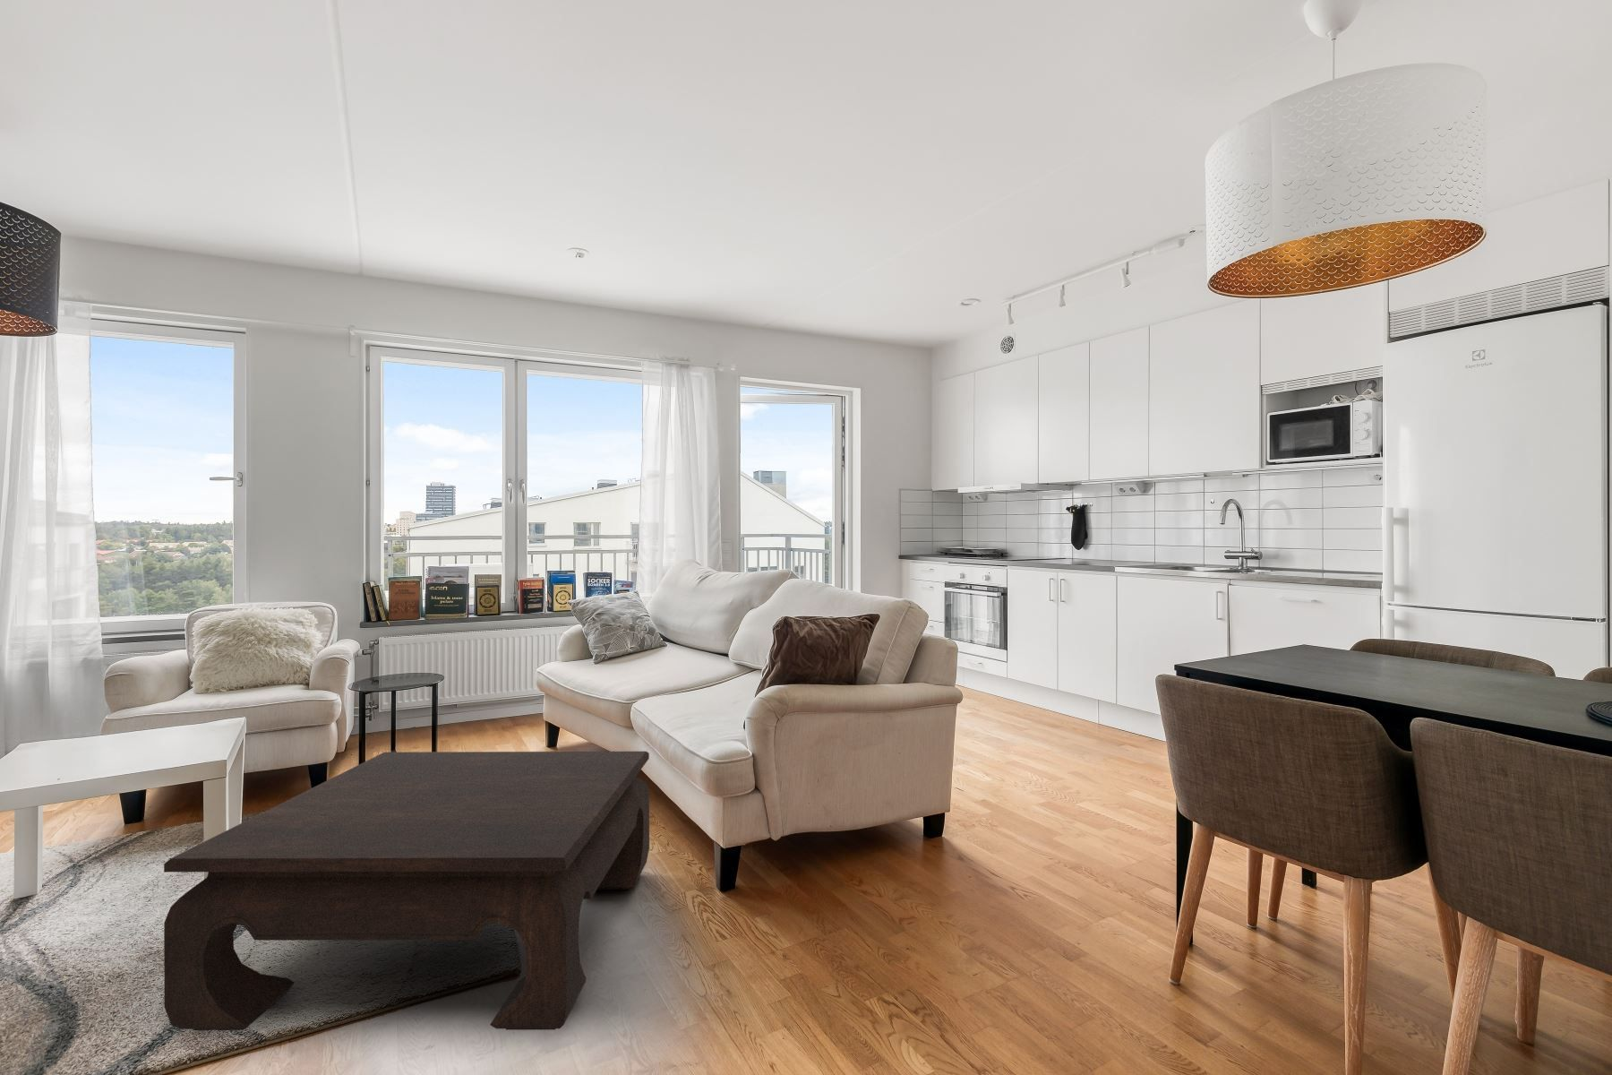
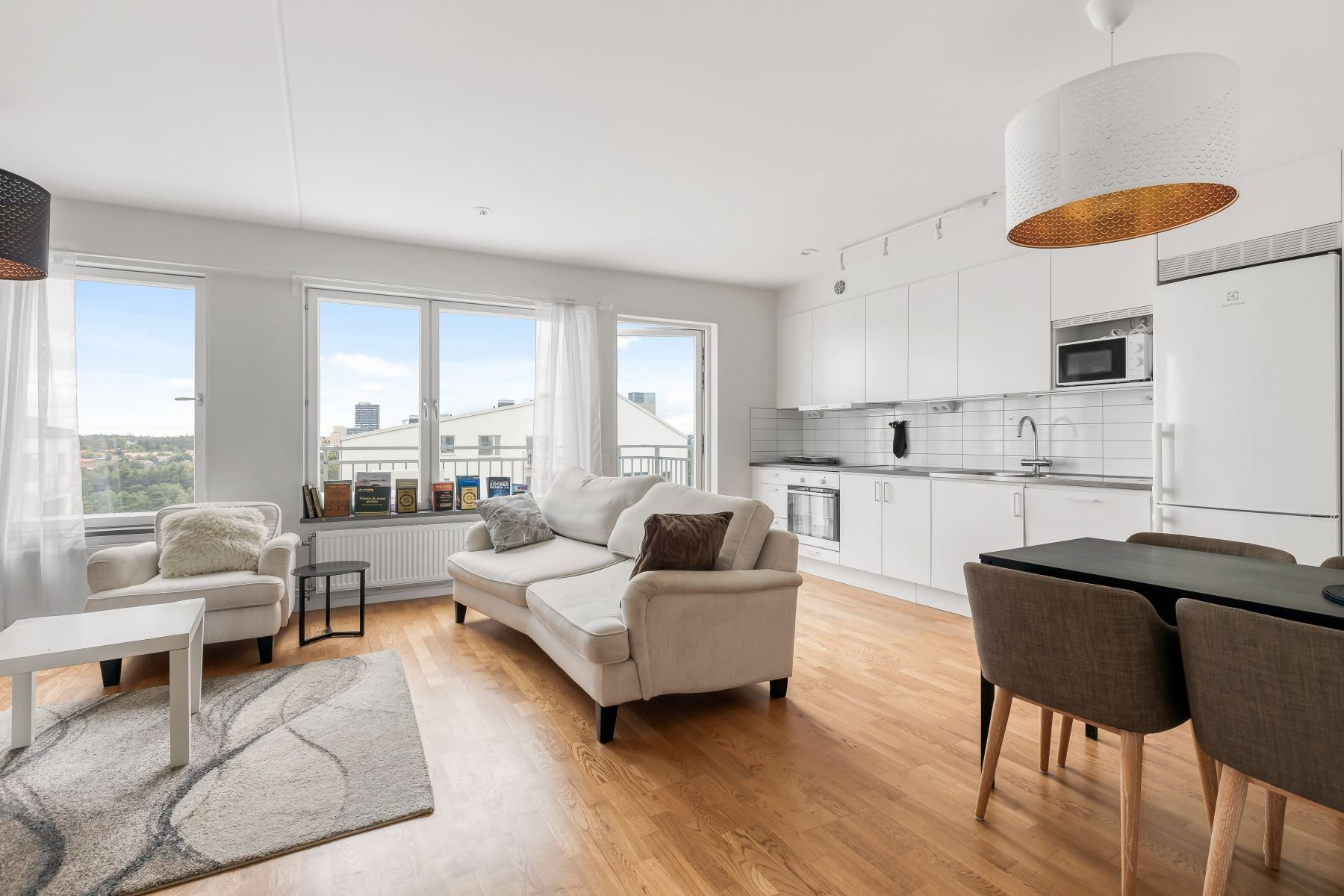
- coffee table (456, 865)
